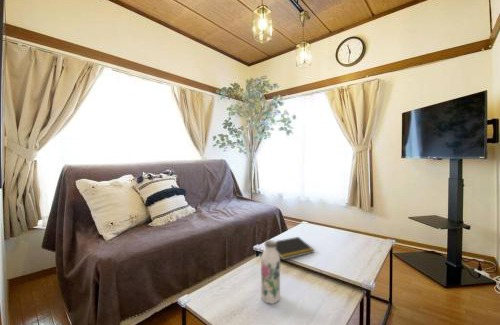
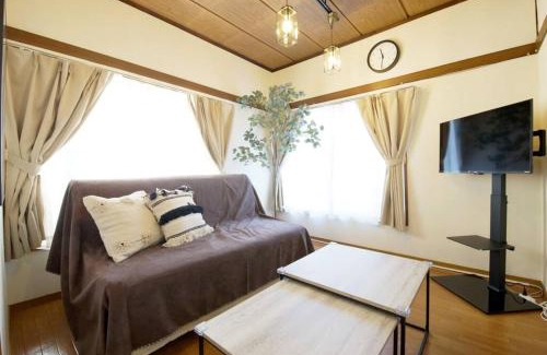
- water bottle (270, 269)
- notepad (291, 247)
